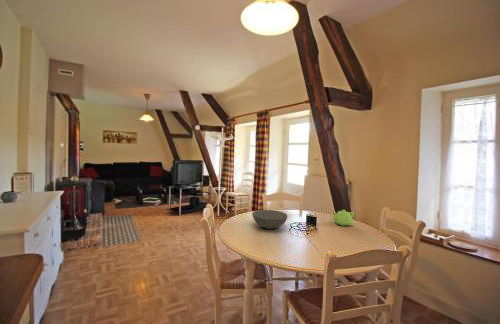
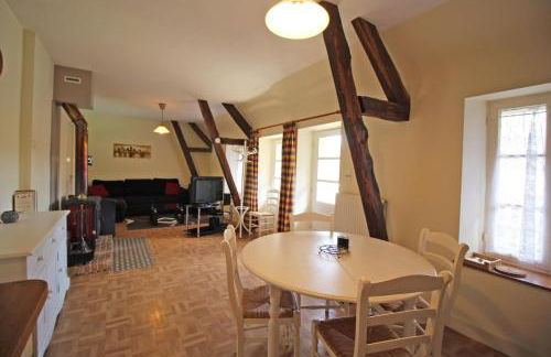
- bowl (269, 220)
- teapot (342, 217)
